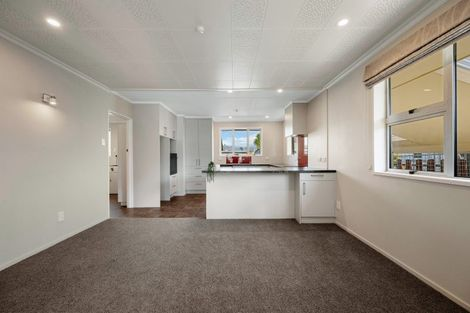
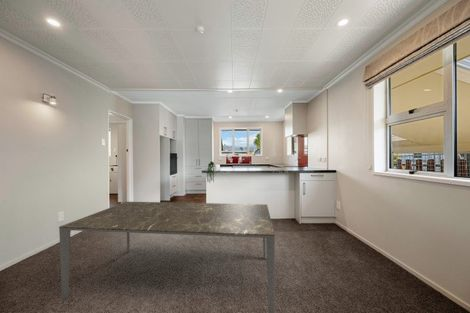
+ dining table (181, 234)
